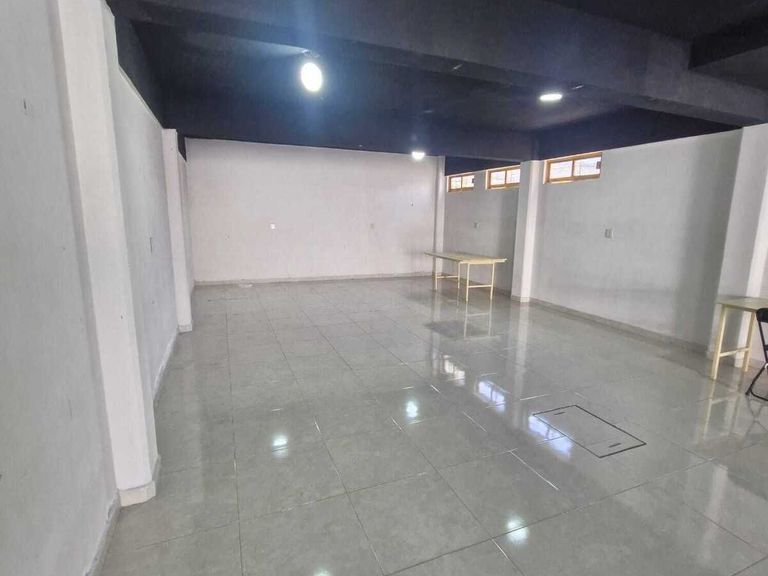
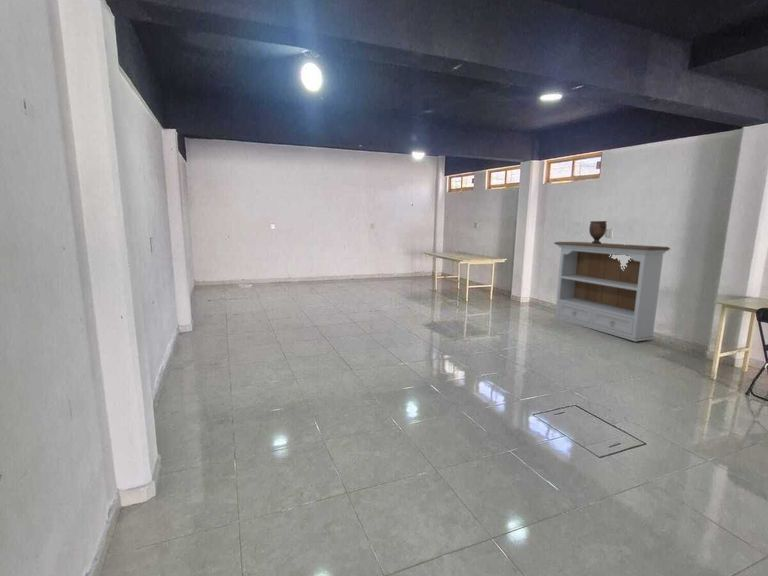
+ bookshelf (601, 286)
+ decorative urn (597, 232)
